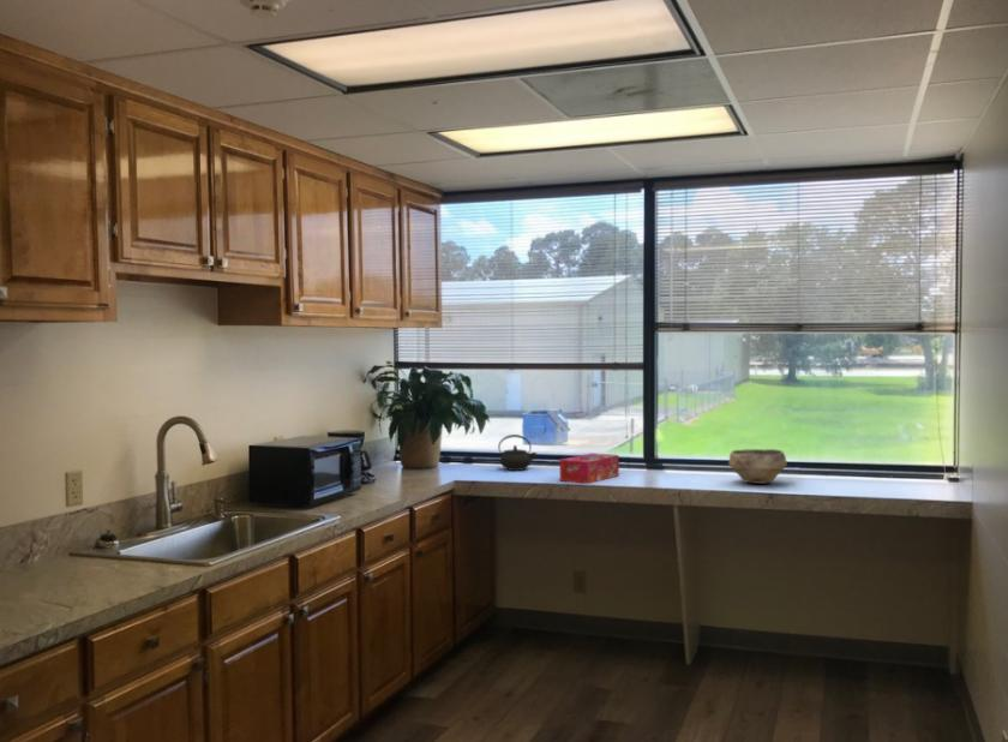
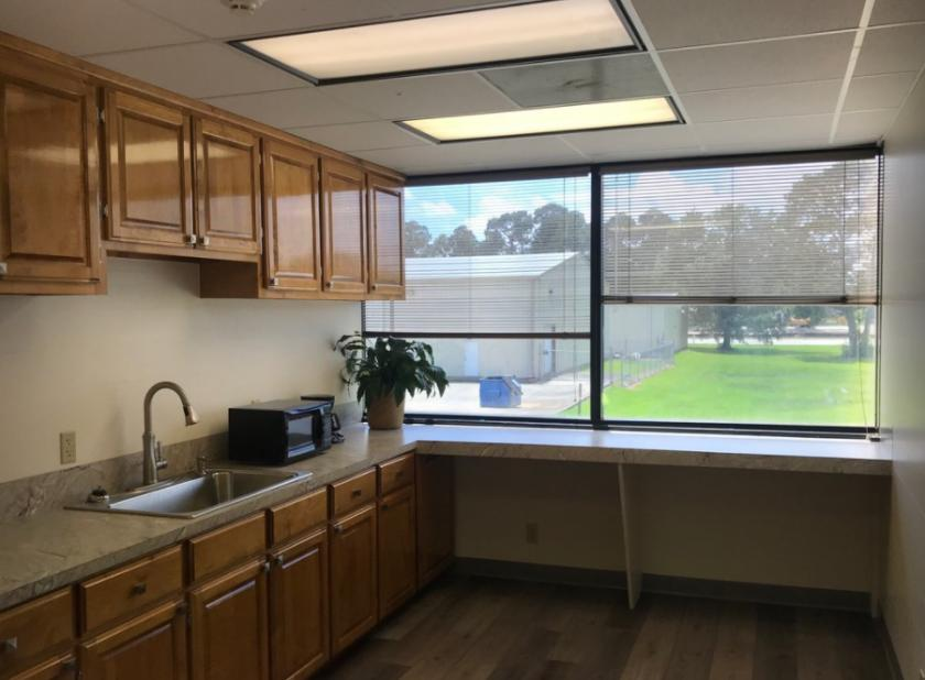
- kettle (517, 451)
- tissue box (589, 467)
- bowl (757, 467)
